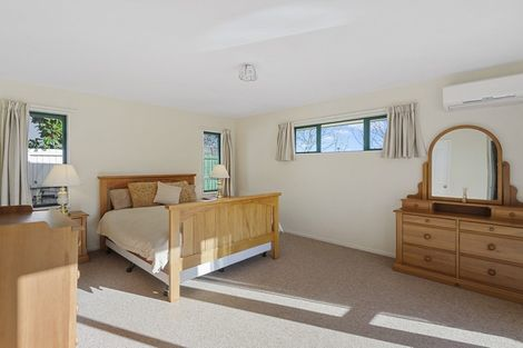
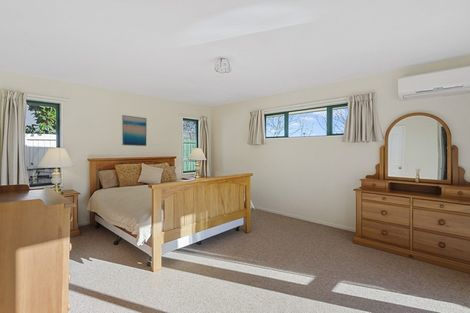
+ wall art (134, 131)
